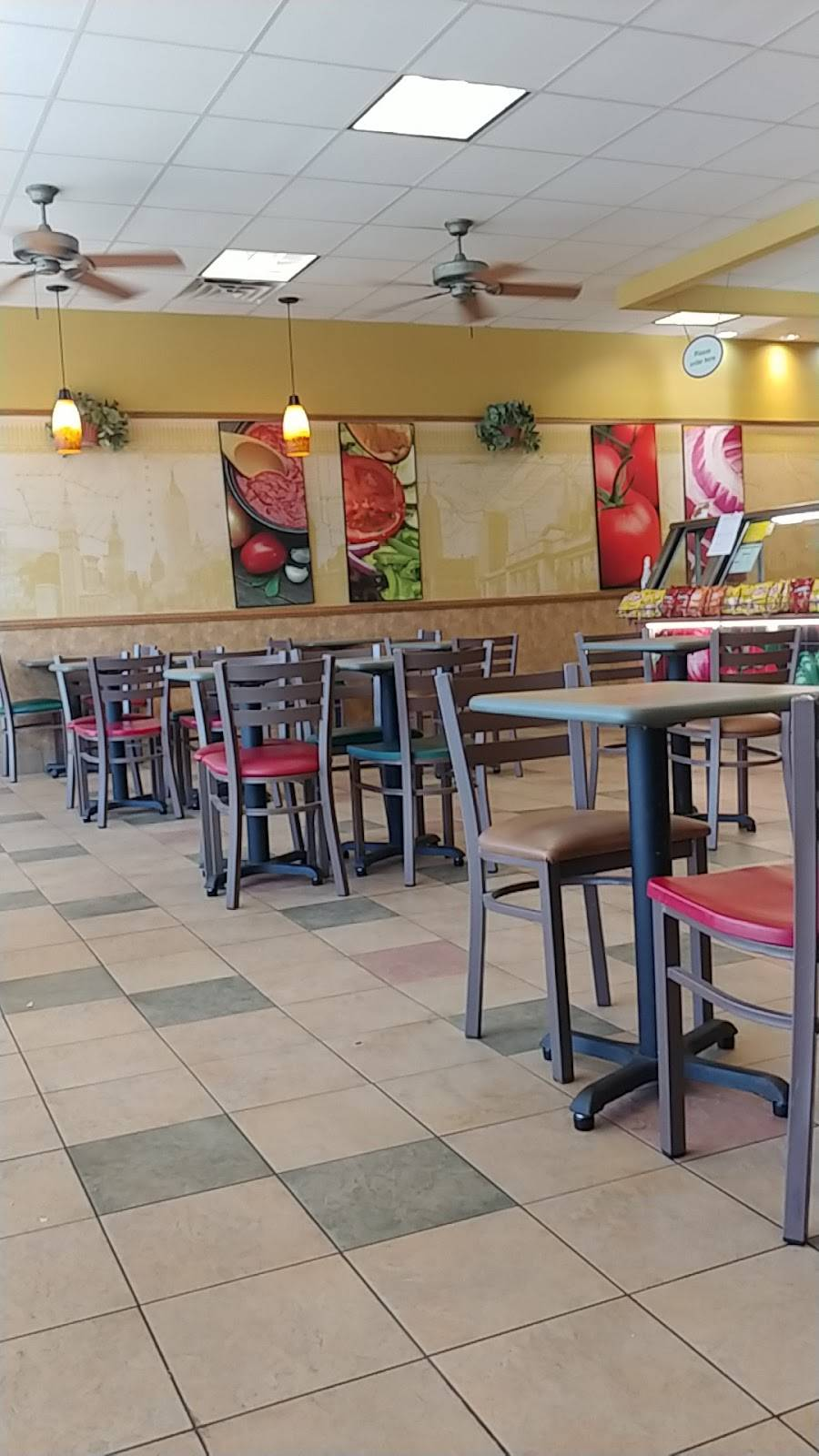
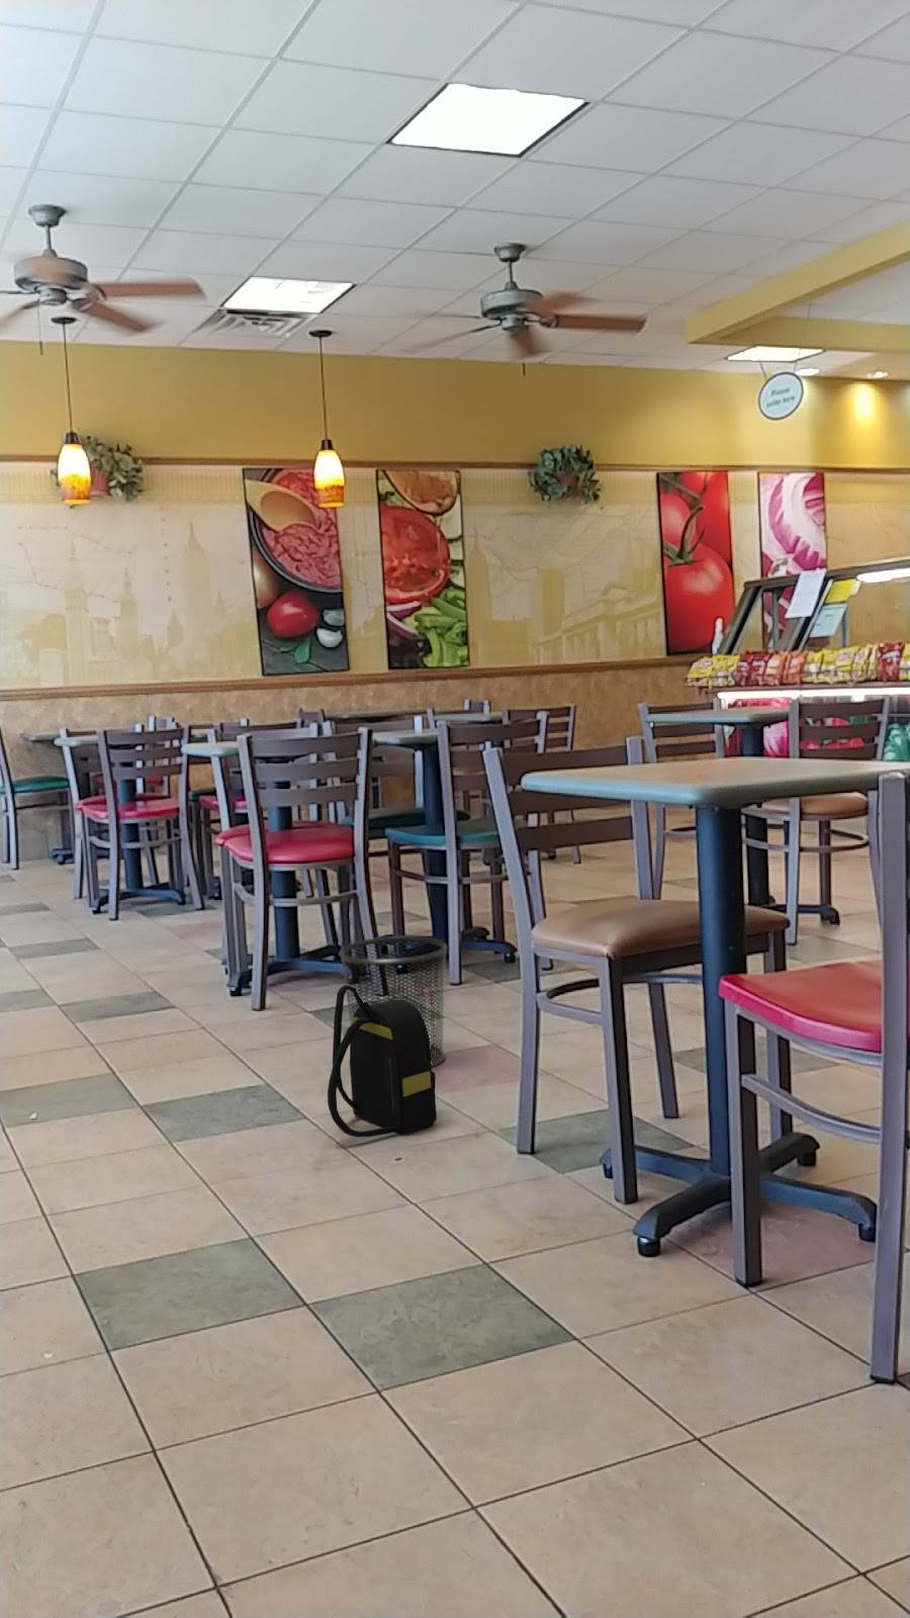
+ waste bin (396, 999)
+ backpack (369, 1055)
